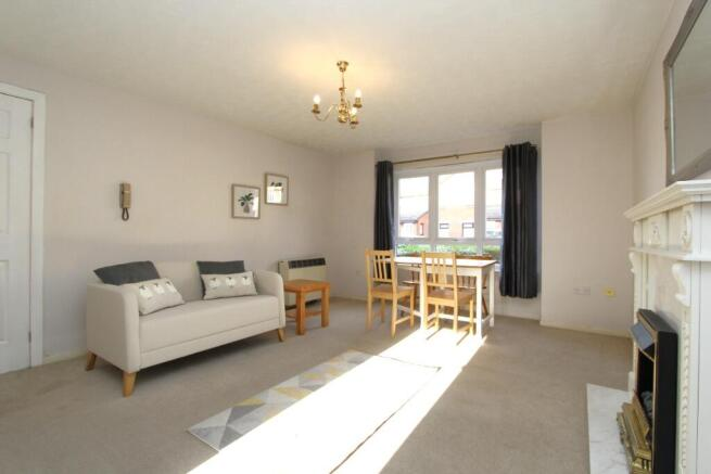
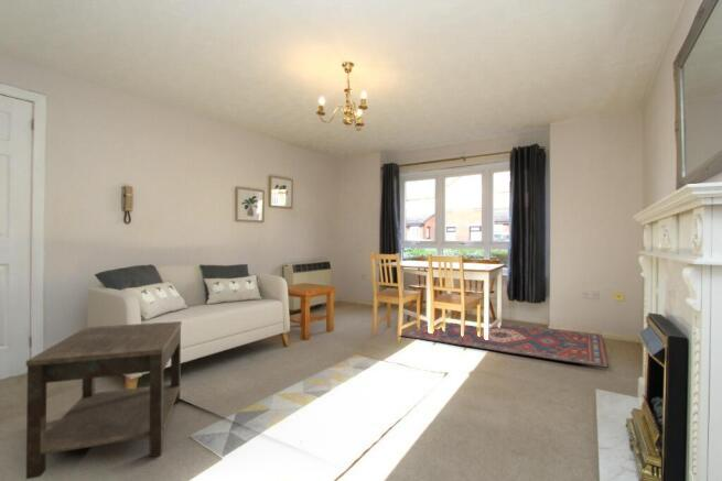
+ rug (500, 335)
+ side table (118, 390)
